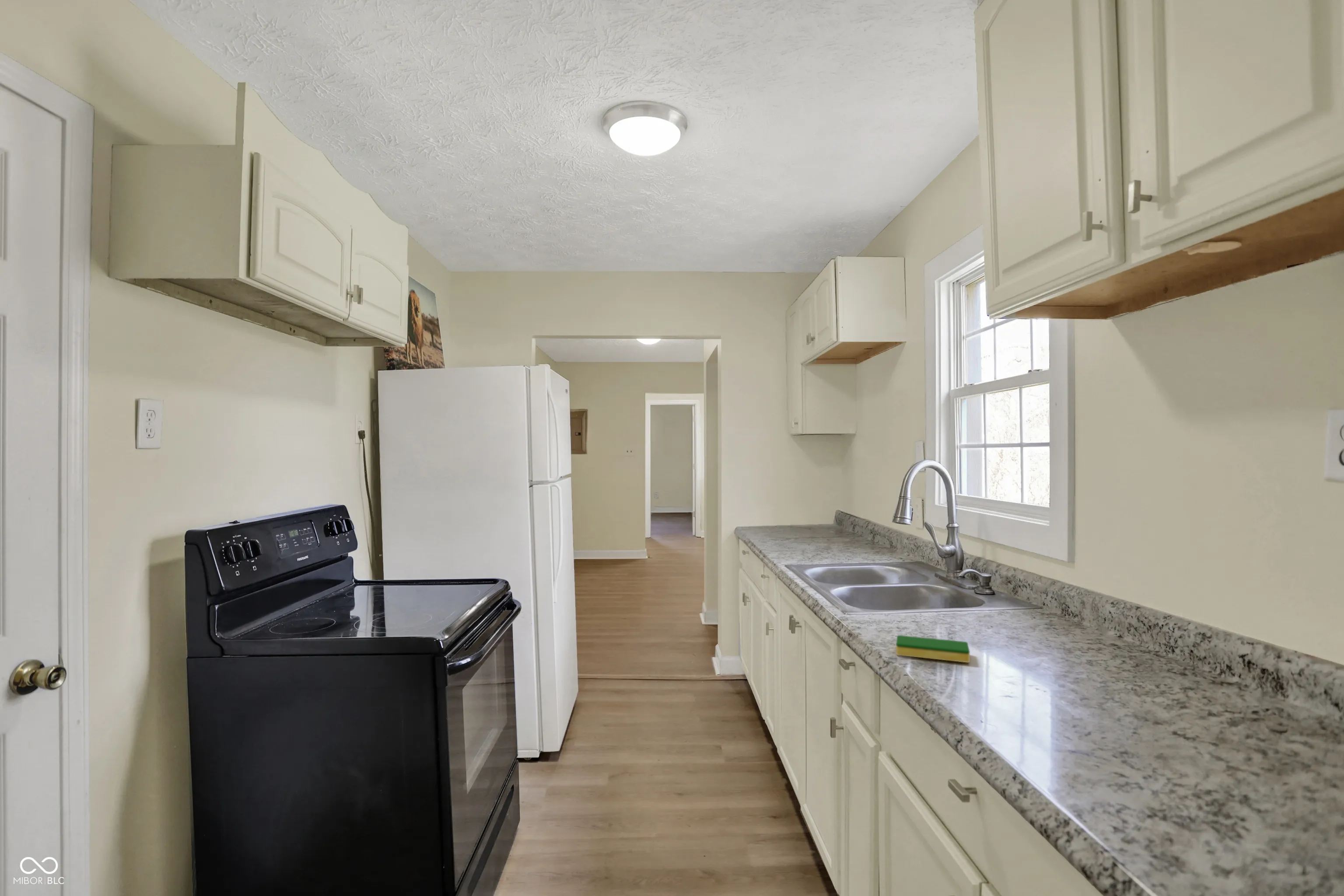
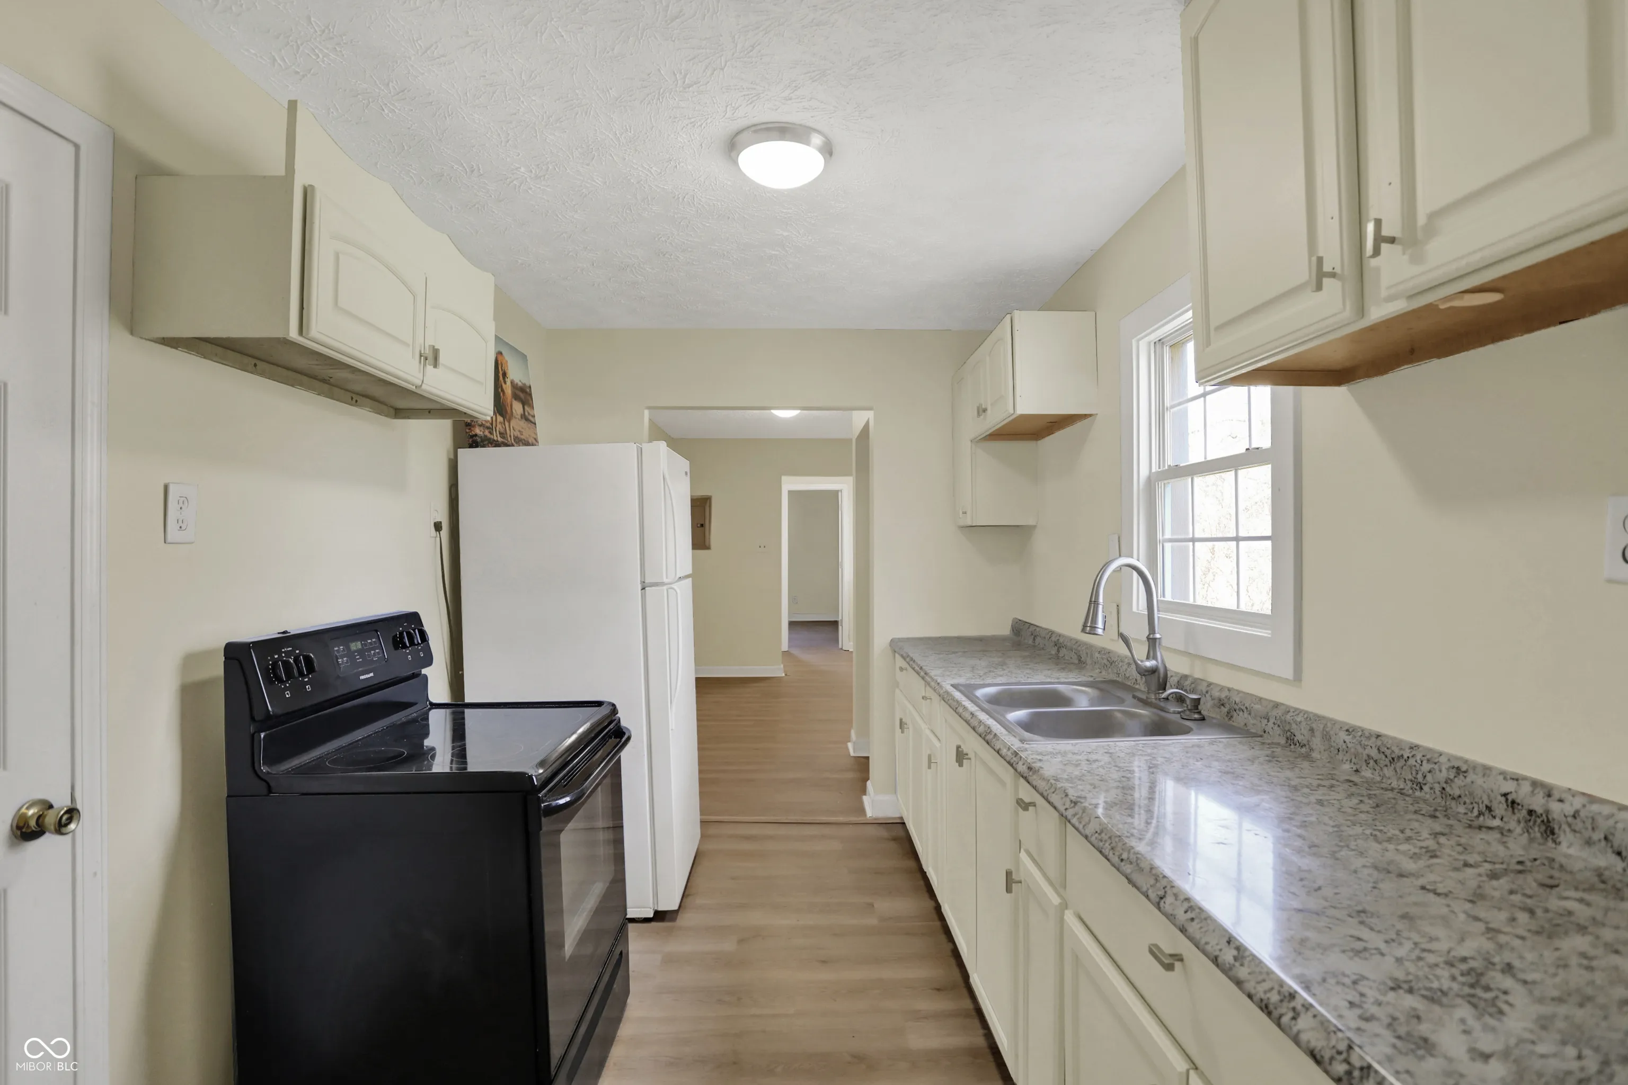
- dish sponge (932, 648)
